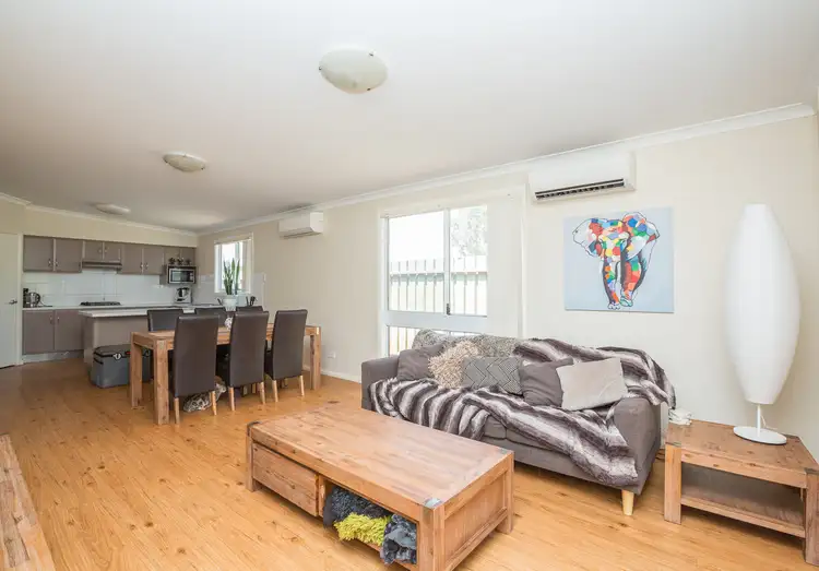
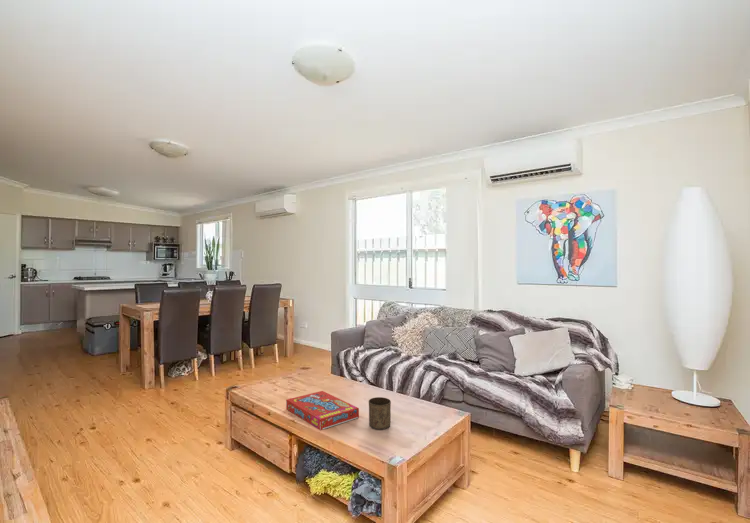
+ cup (379, 413)
+ snack box (321, 408)
